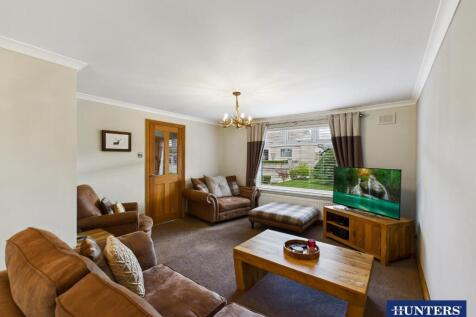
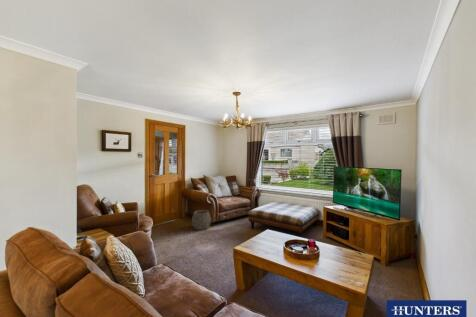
+ woven basket (201, 219)
